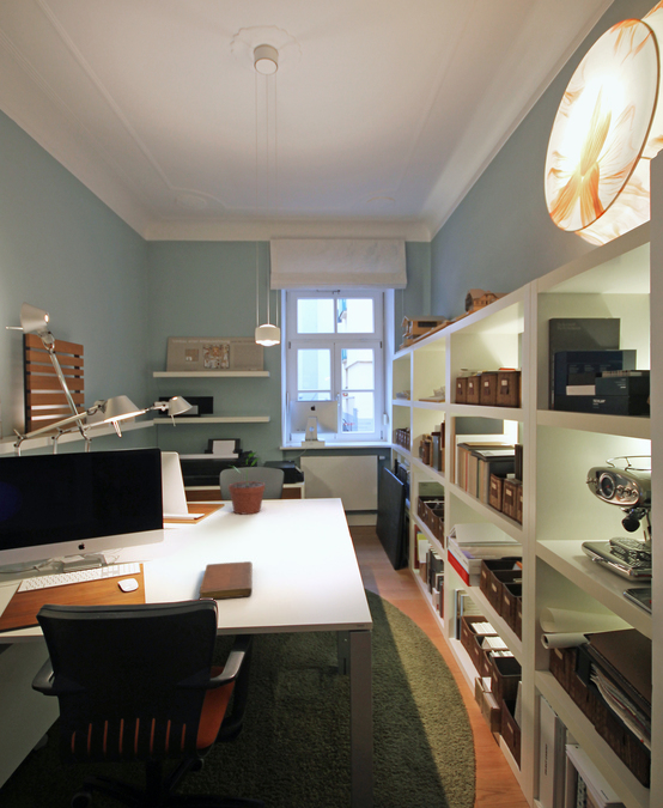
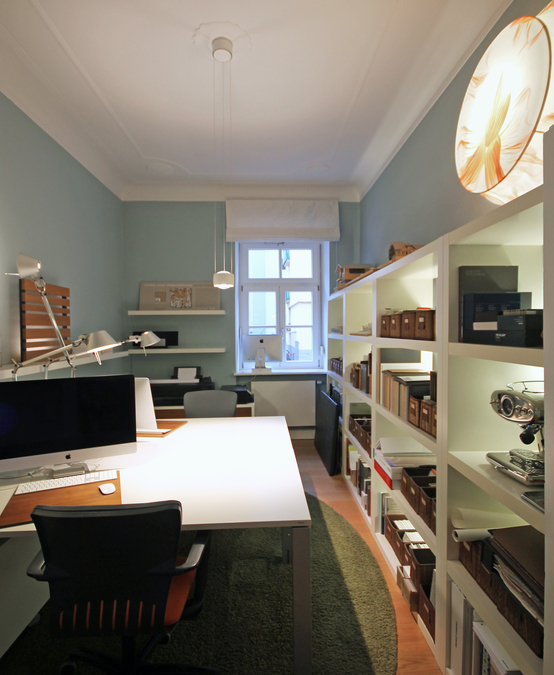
- potted plant (247, 480)
- notebook (227, 578)
